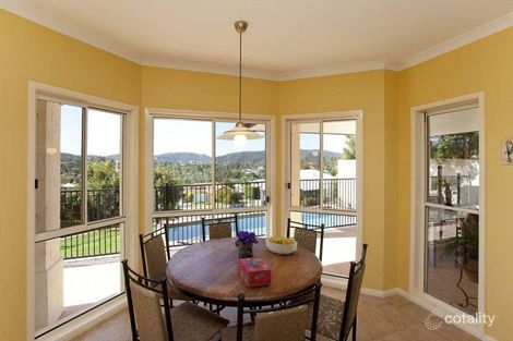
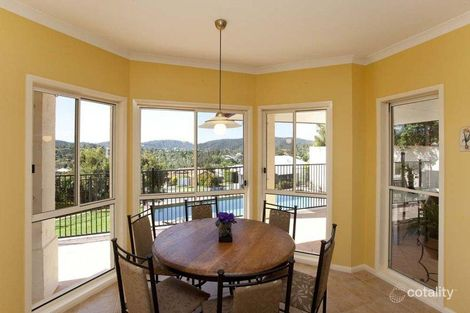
- fruit bowl (281, 243)
- tissue box (253, 270)
